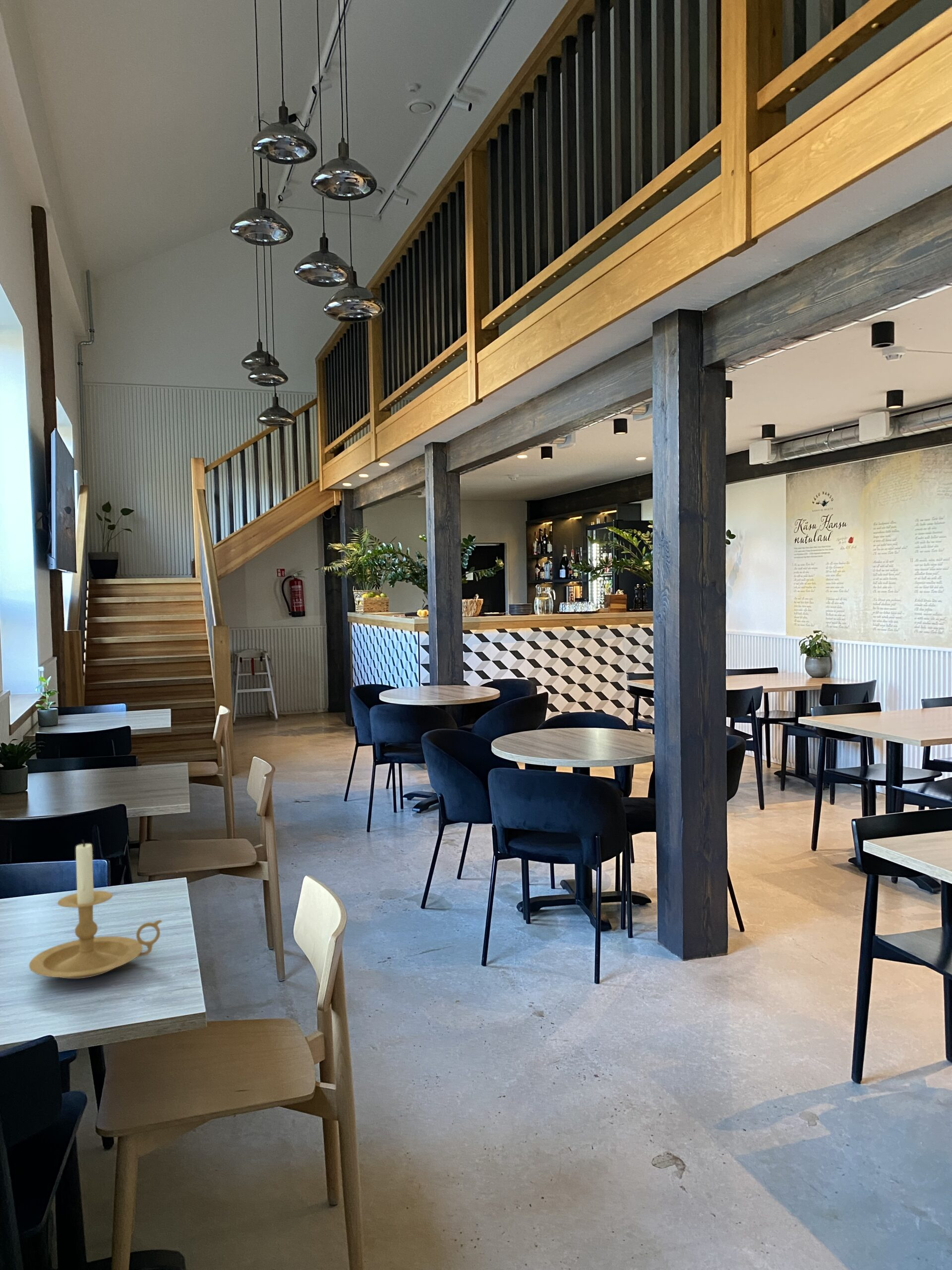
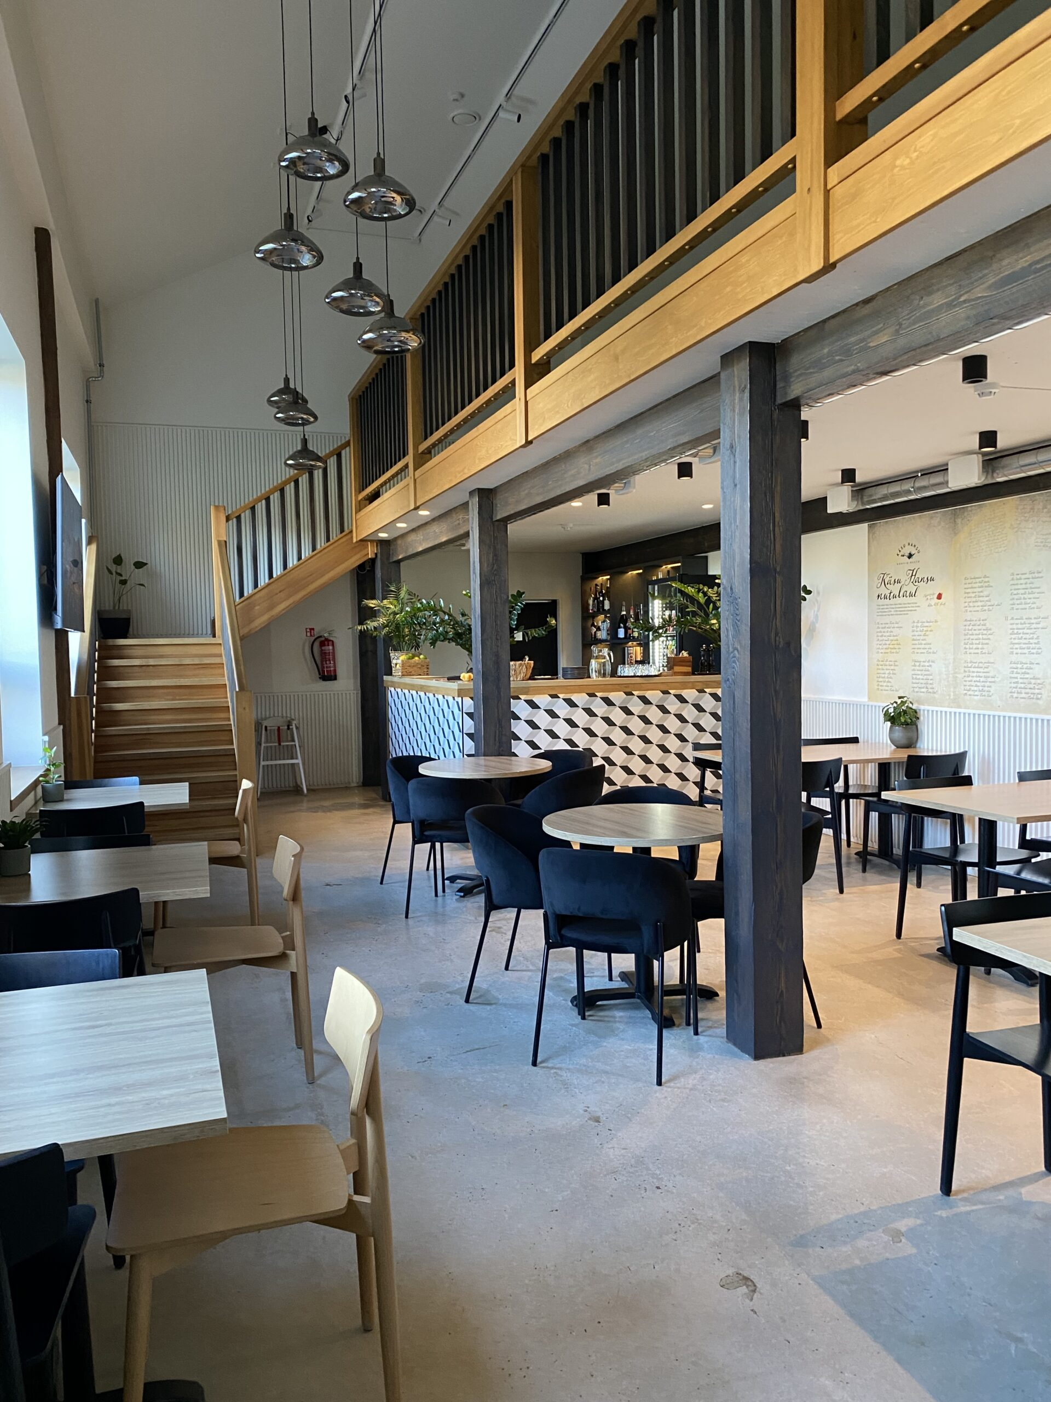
- candle holder (86, 904)
